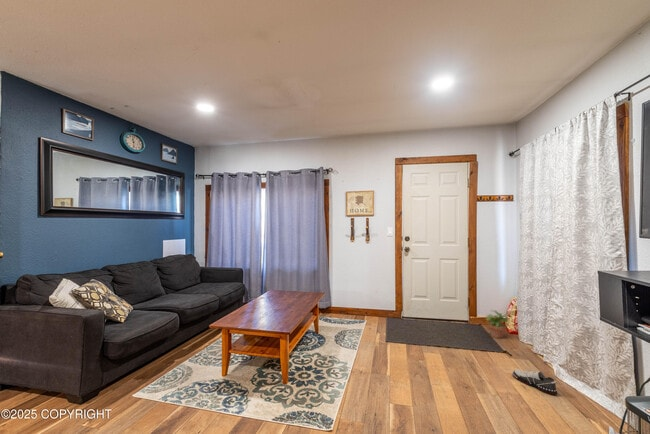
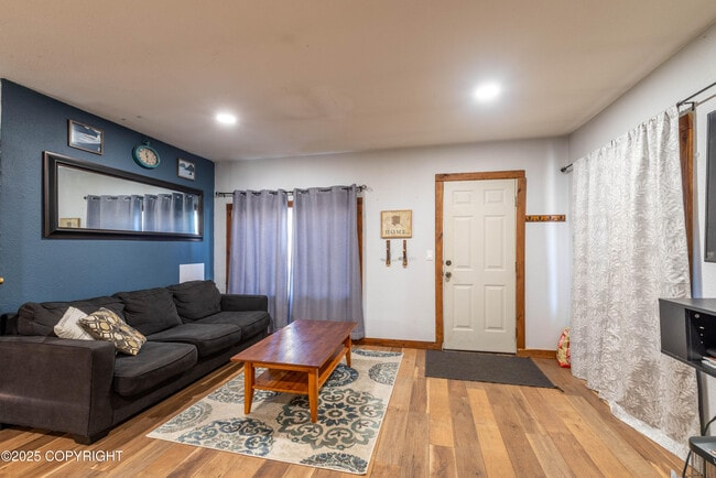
- shoe (533, 376)
- potted plant (498, 322)
